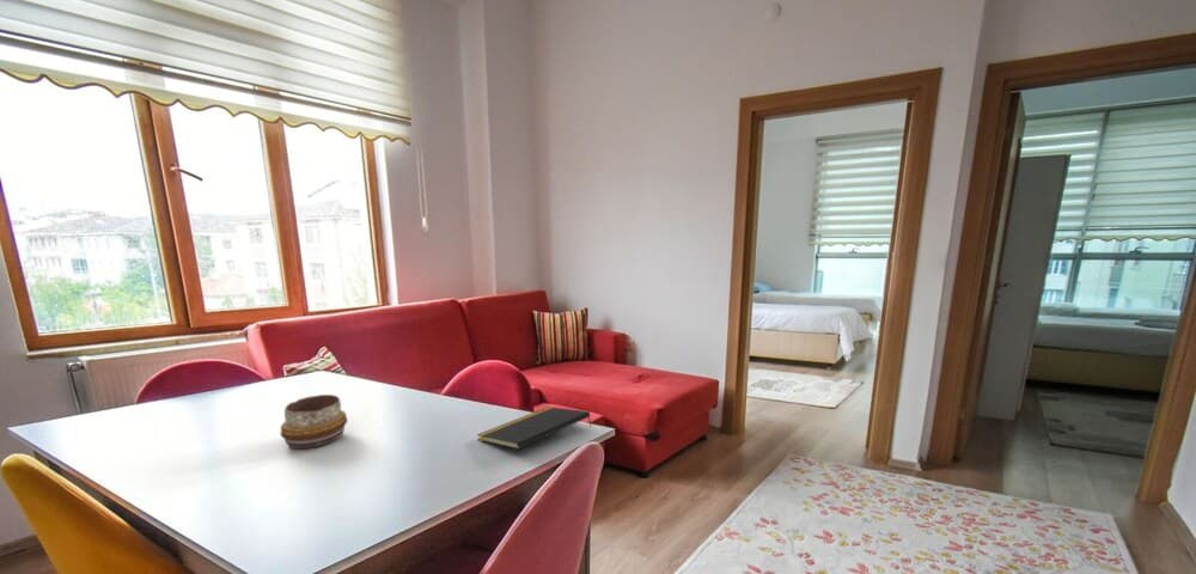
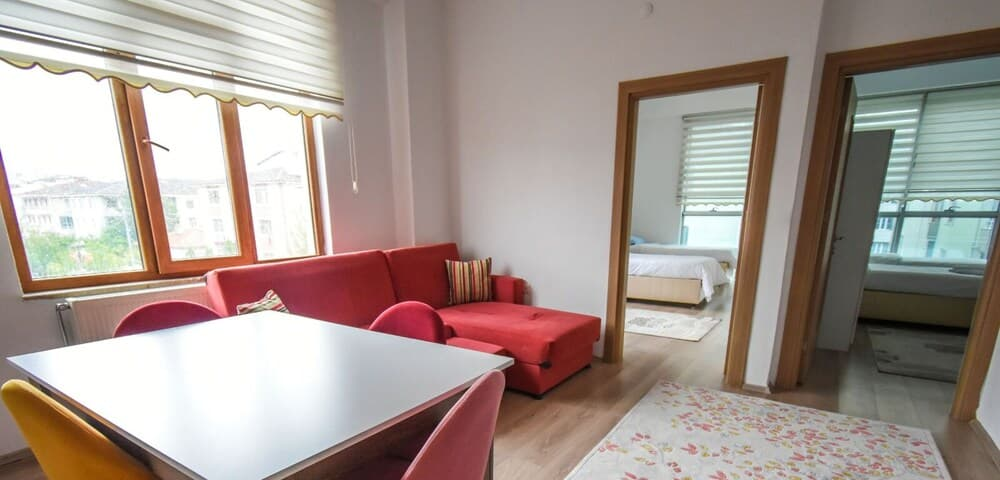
- decorative bowl (315, 421)
- notepad (535, 425)
